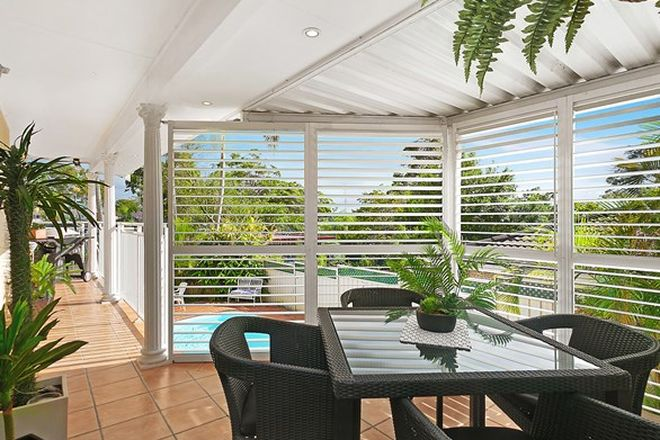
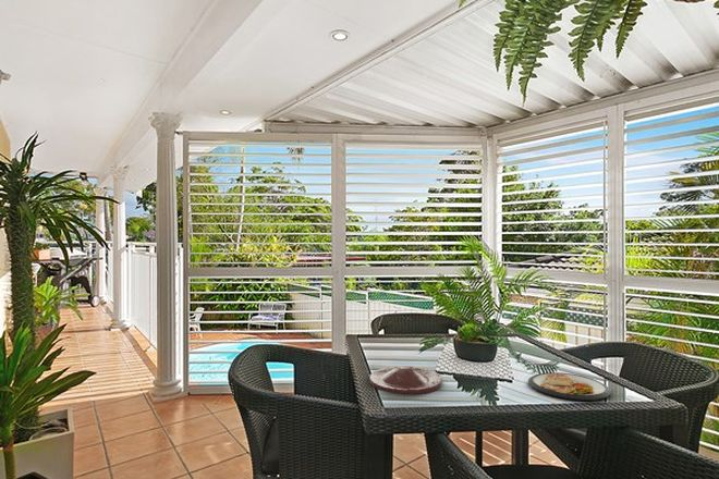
+ plate (405, 374)
+ dish (568, 383)
